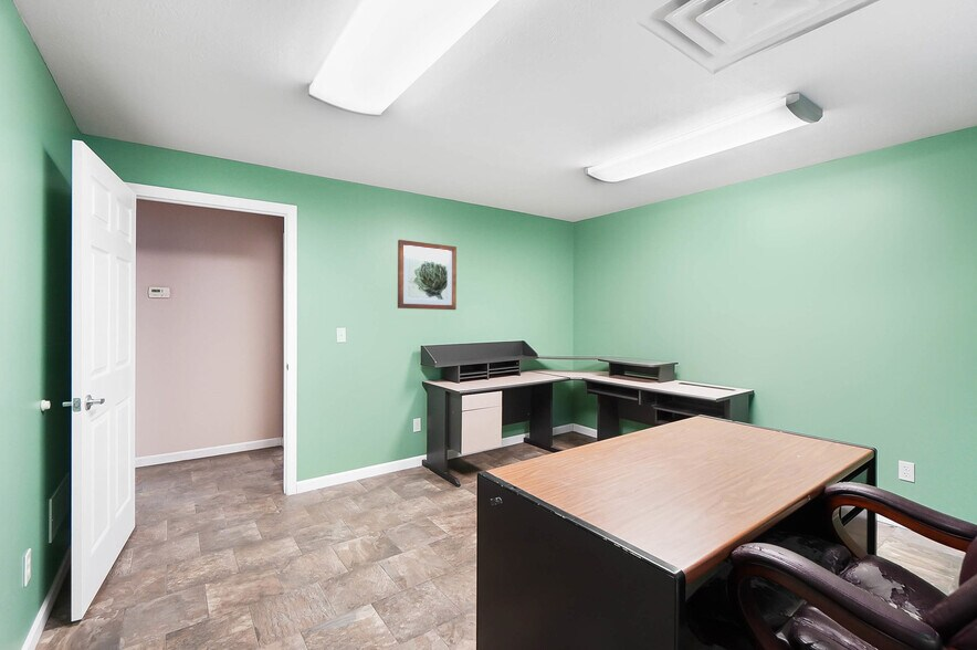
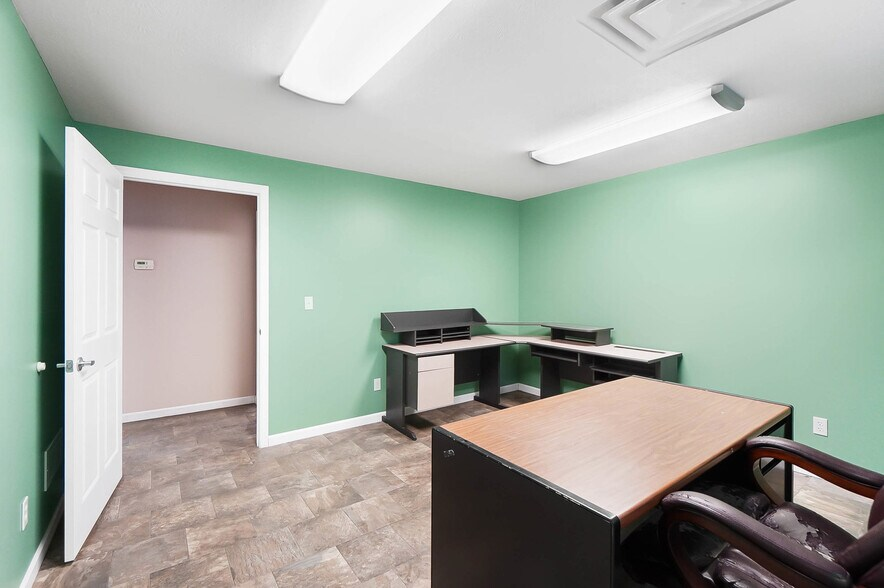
- wall art (428, 275)
